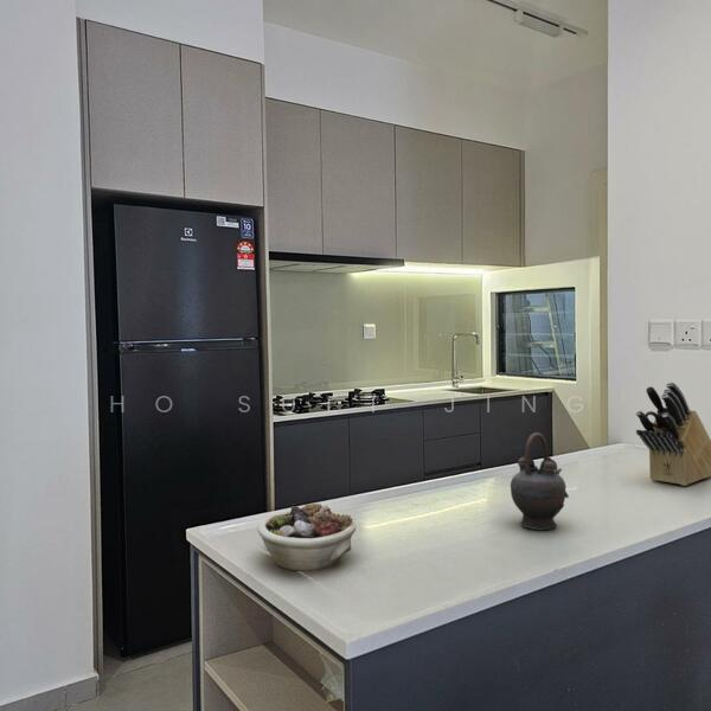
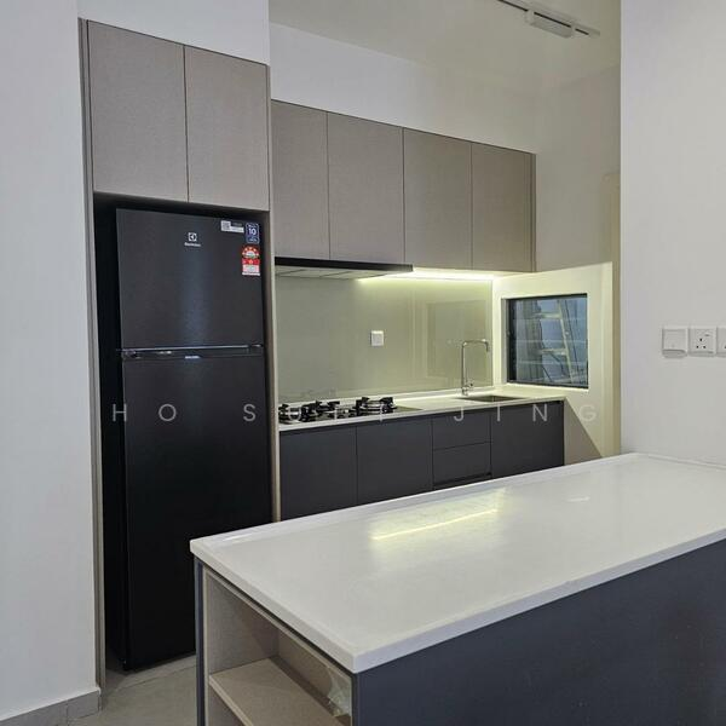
- teapot (542, 479)
- knife block (679, 429)
- succulent planter (307, 533)
